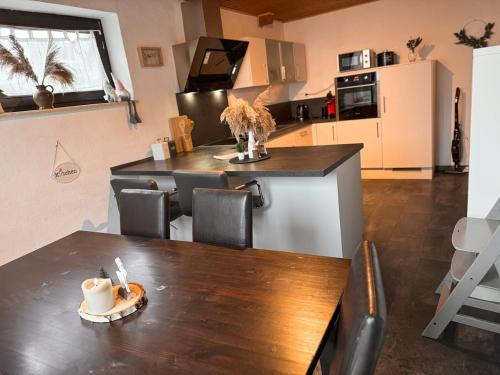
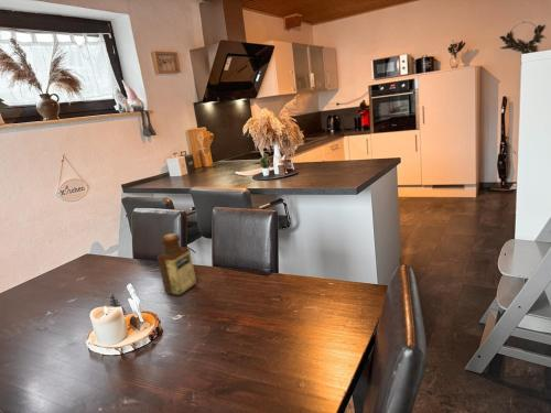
+ bottle (175, 262)
